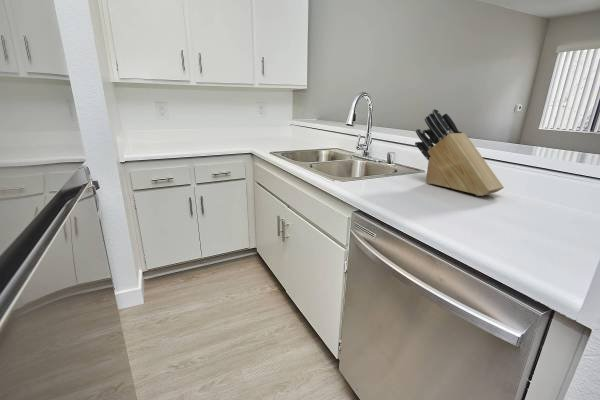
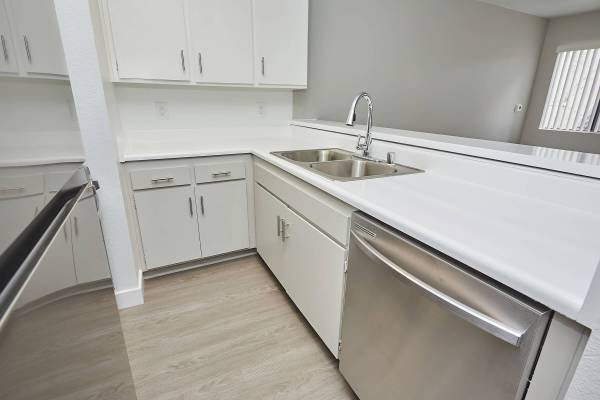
- knife block (457, 149)
